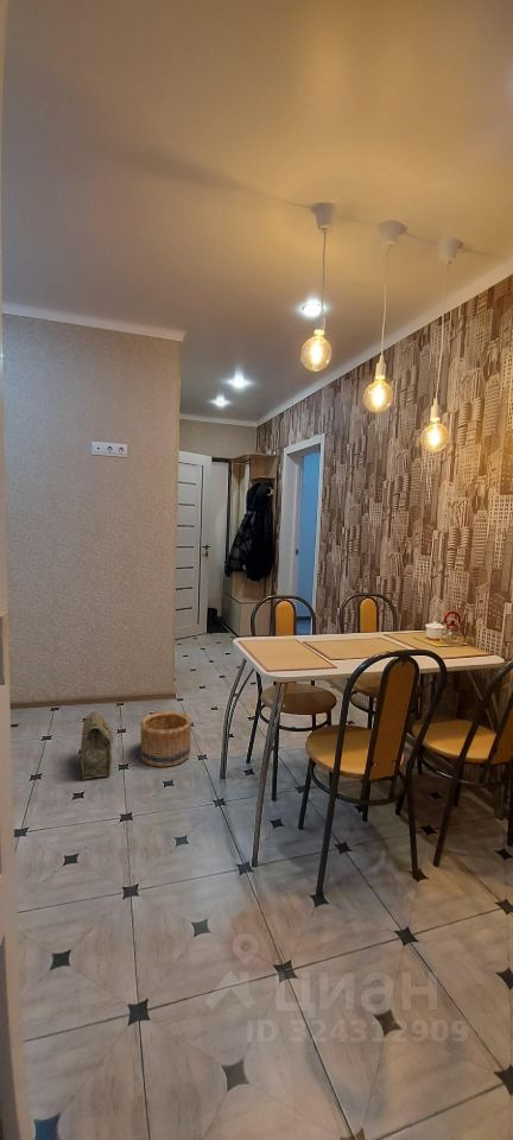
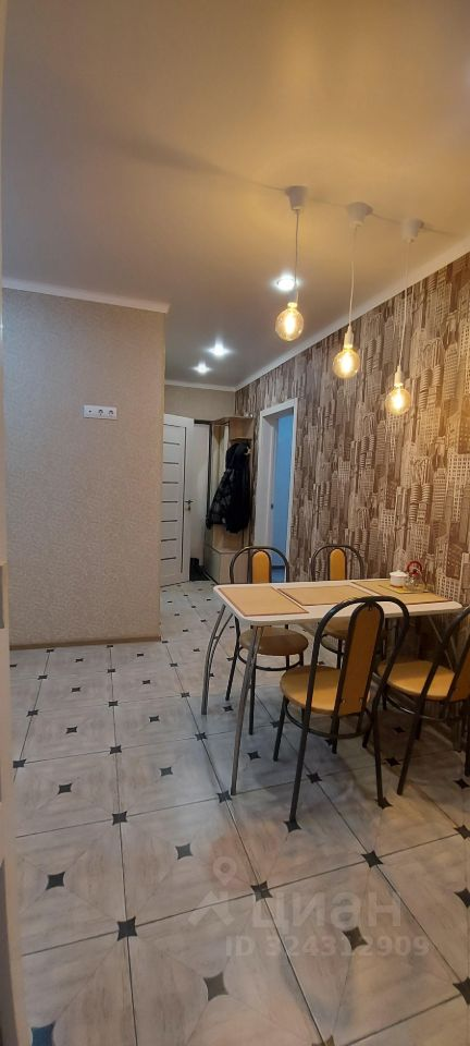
- bag (96, 742)
- basket (165, 737)
